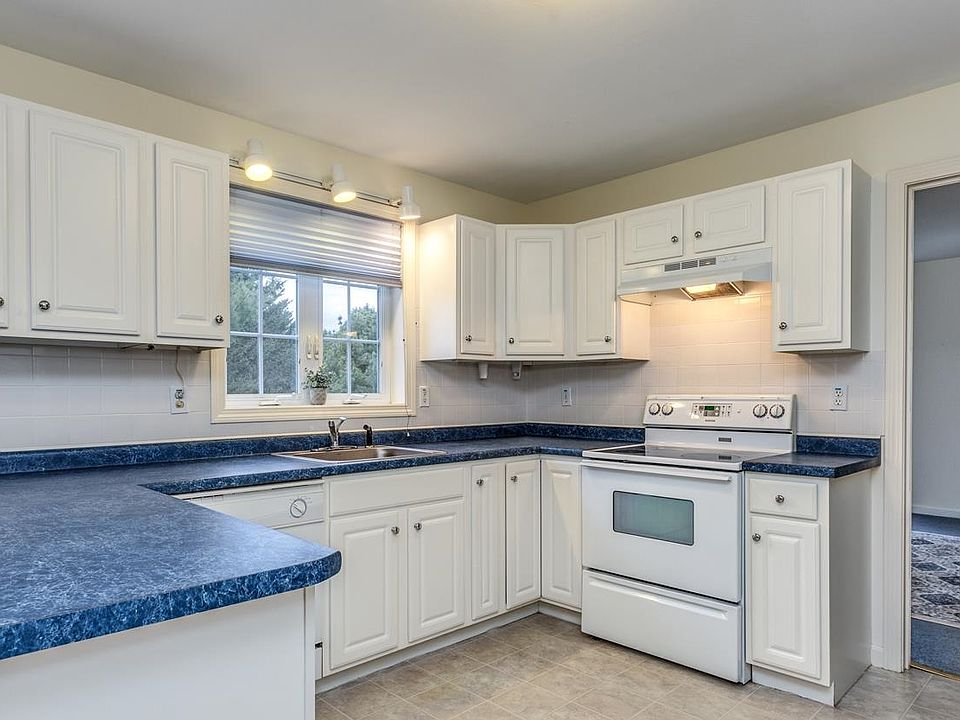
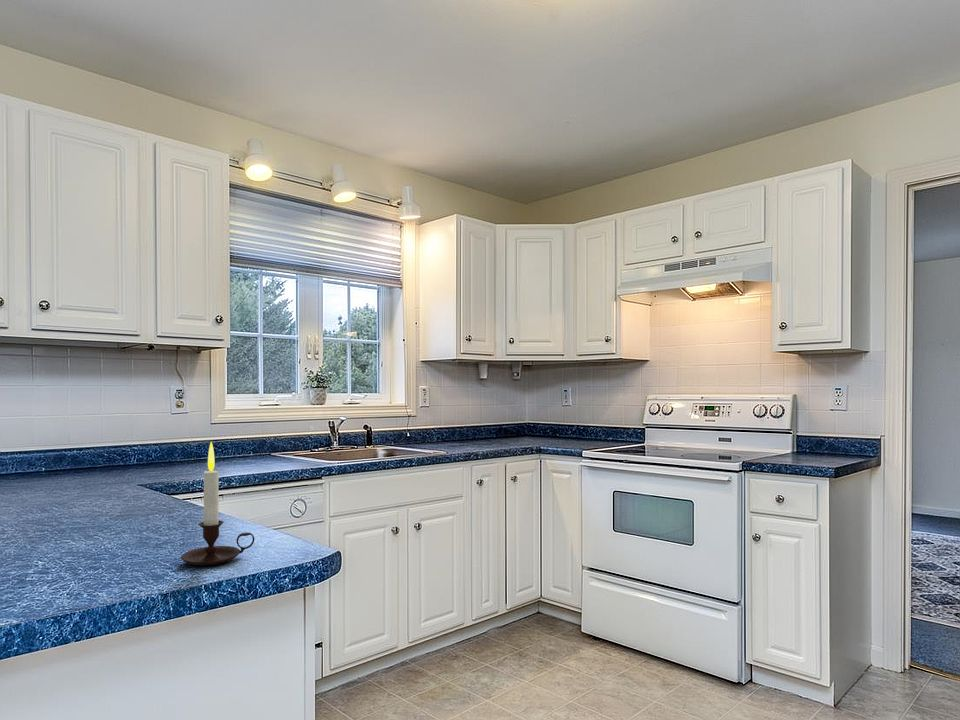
+ candle (217, 499)
